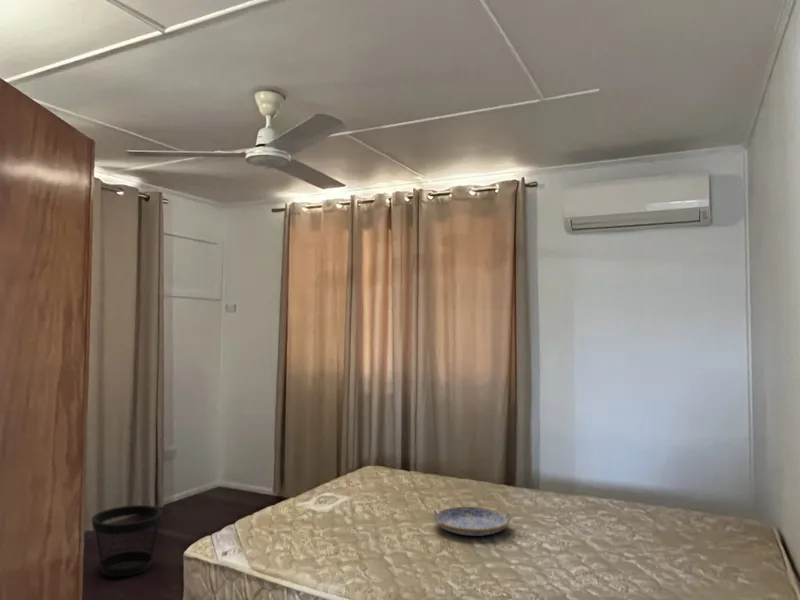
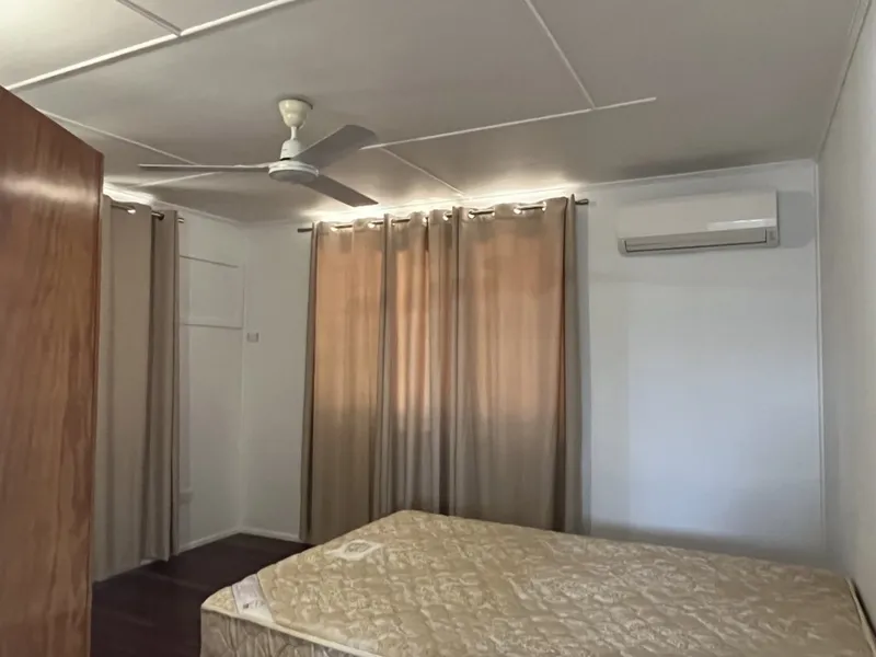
- serving tray (471, 519)
- wastebasket (127, 541)
